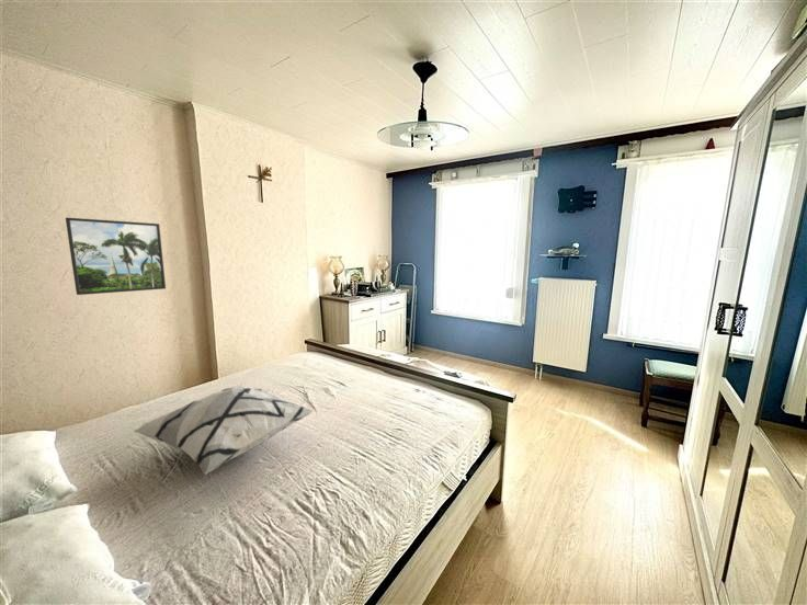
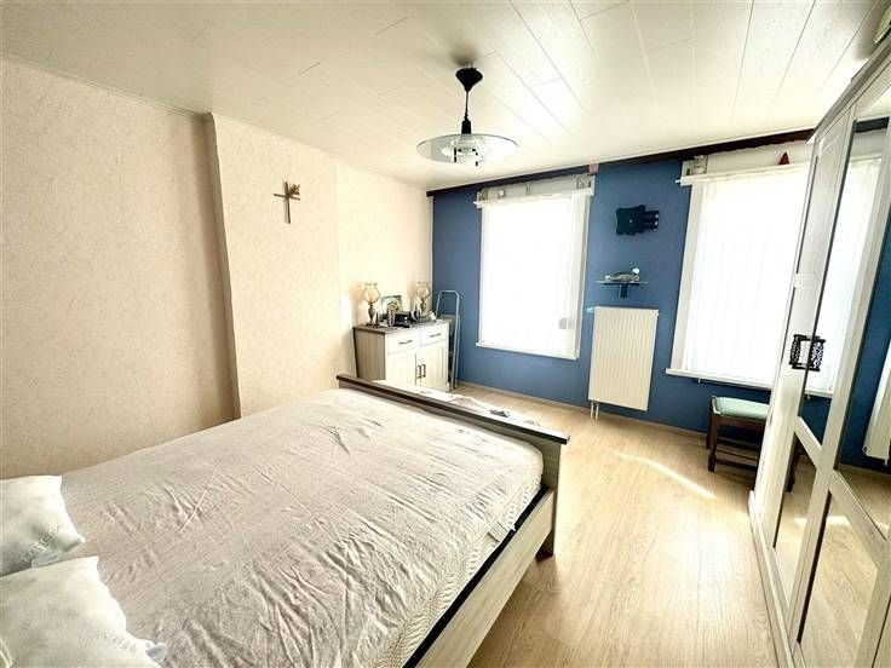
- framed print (121, 256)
- decorative pillow (229, 420)
